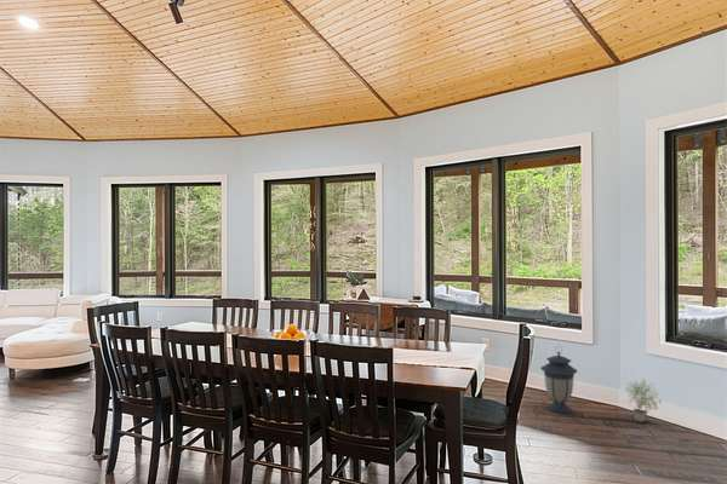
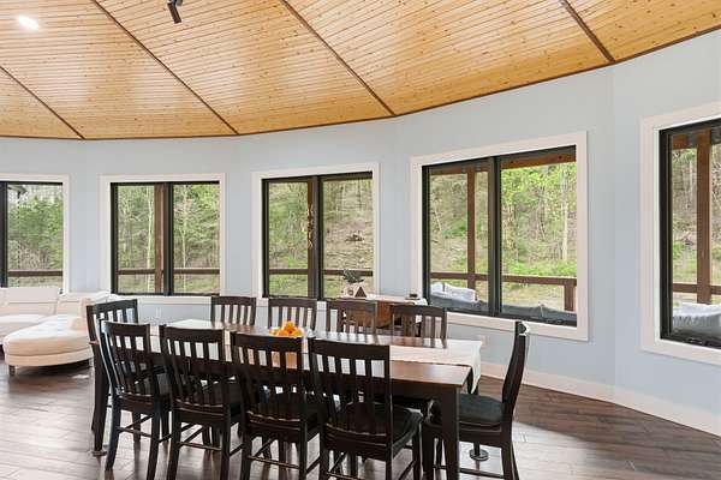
- lantern (559, 376)
- potted plant (641, 398)
